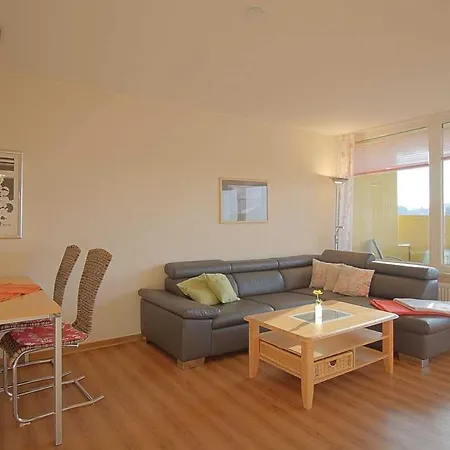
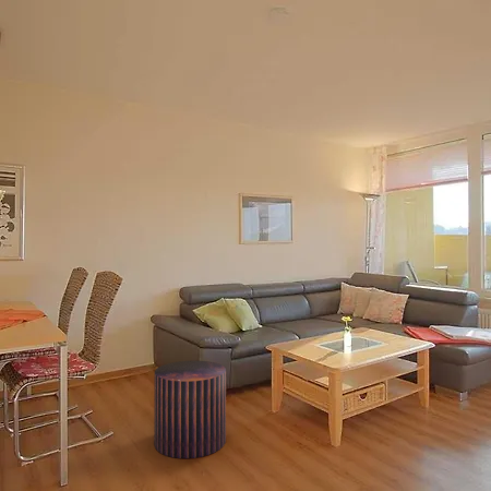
+ stool (190, 405)
